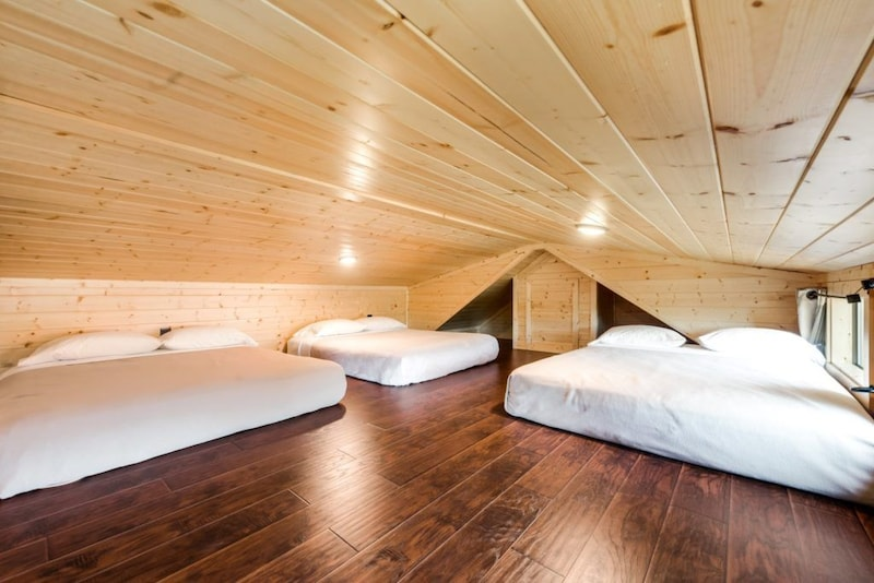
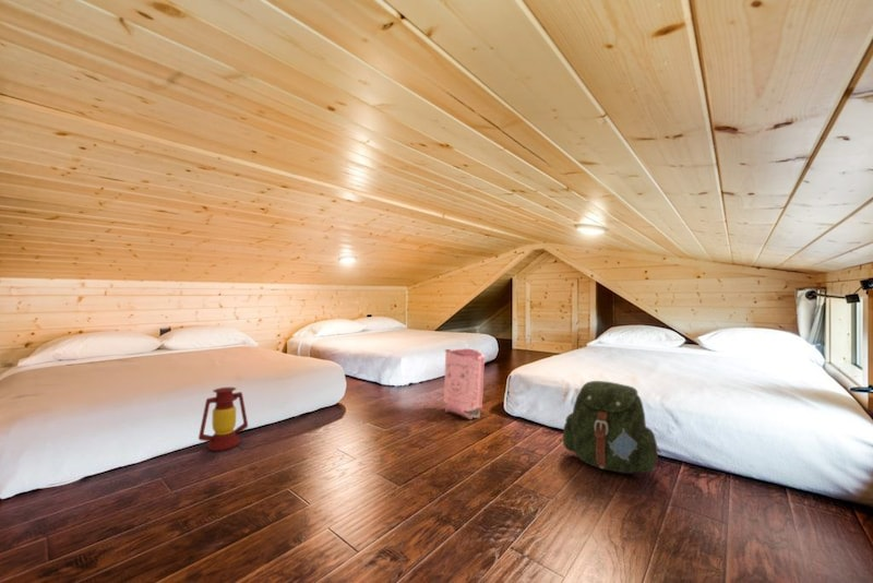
+ backpack (610, 424)
+ bag (463, 382)
+ lantern (224, 416)
